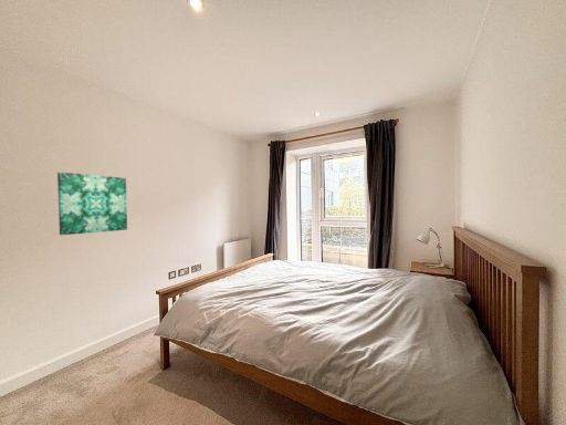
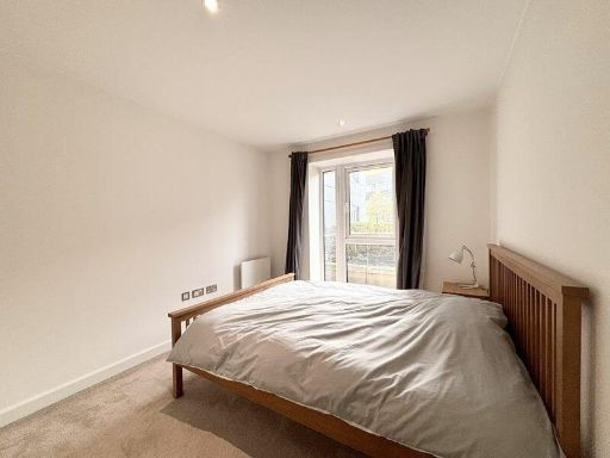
- wall art (95, 204)
